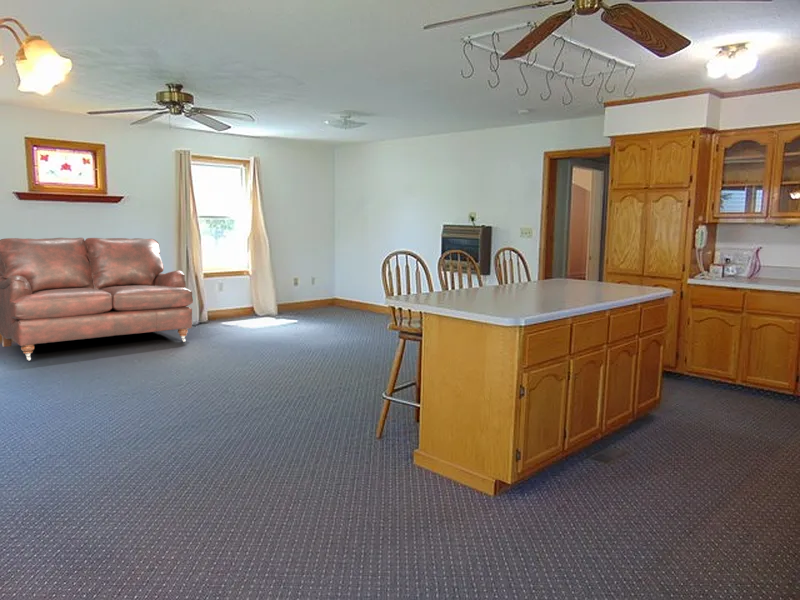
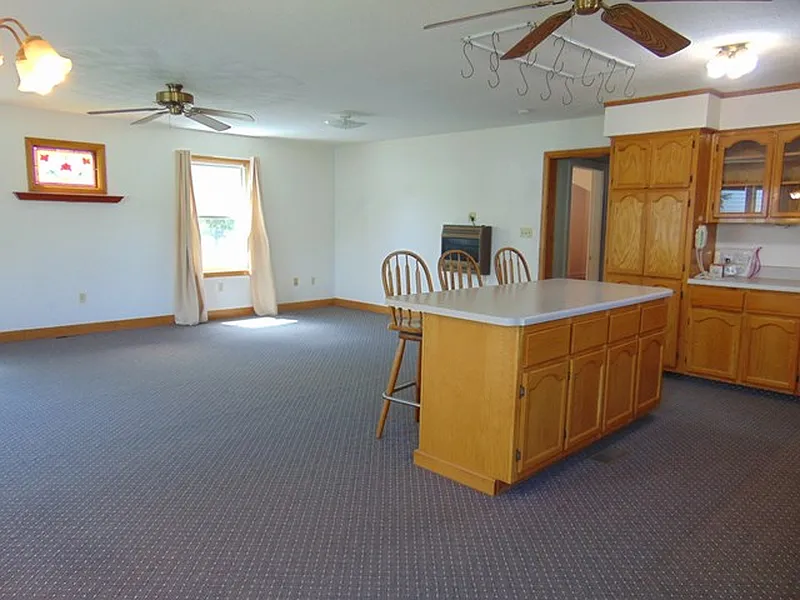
- sofa (93, 290)
